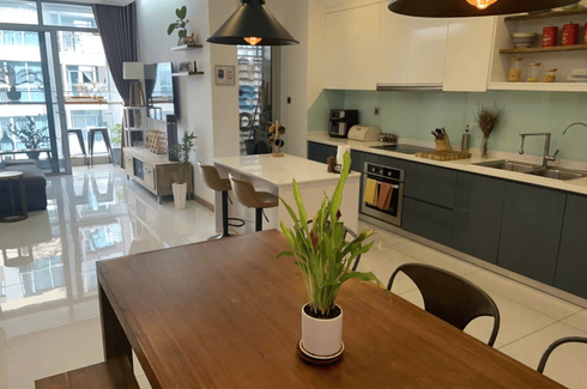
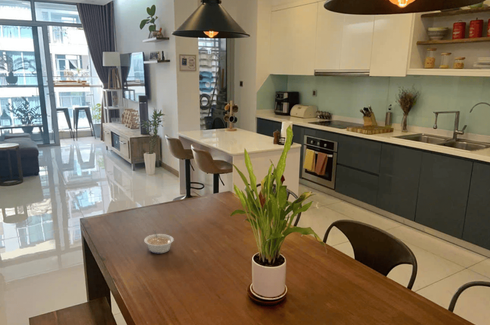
+ legume (158, 243)
